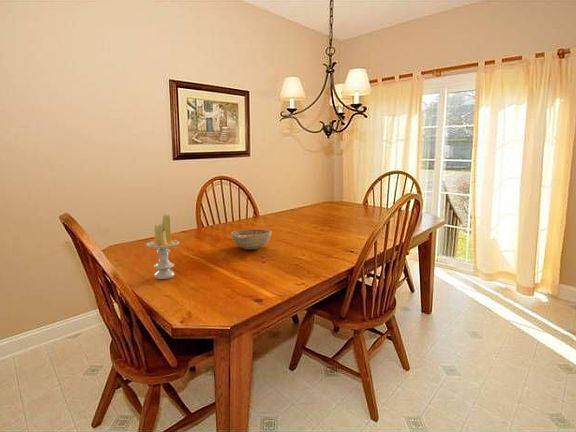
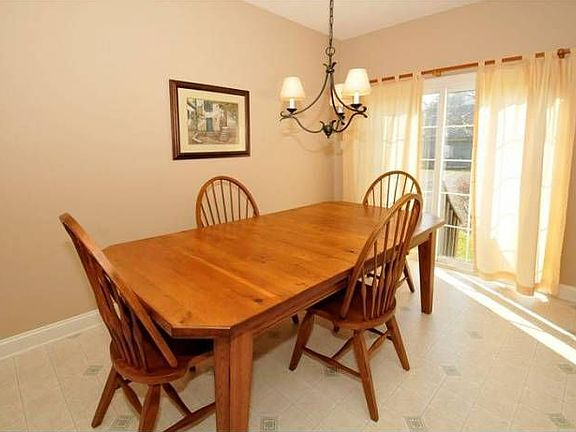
- candle (163, 245)
- decorative bowl (251, 239)
